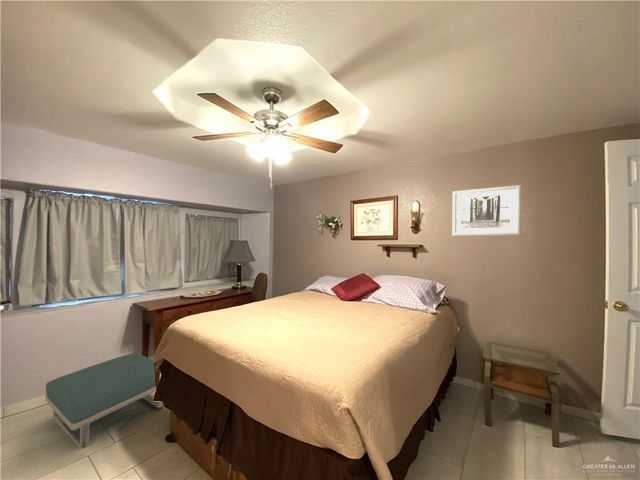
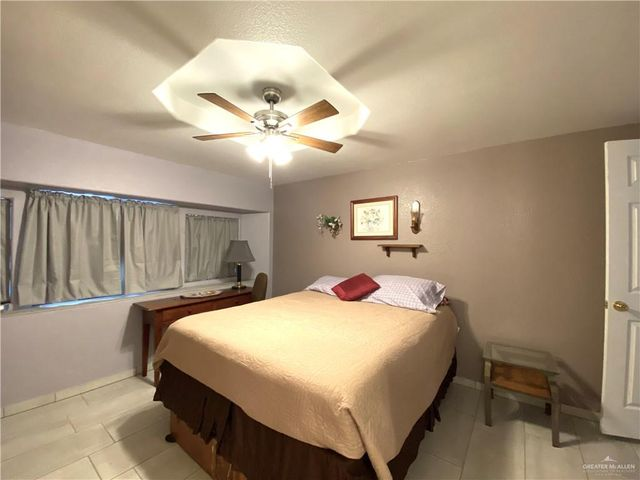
- wall art (484, 212)
- footstool (110, 390)
